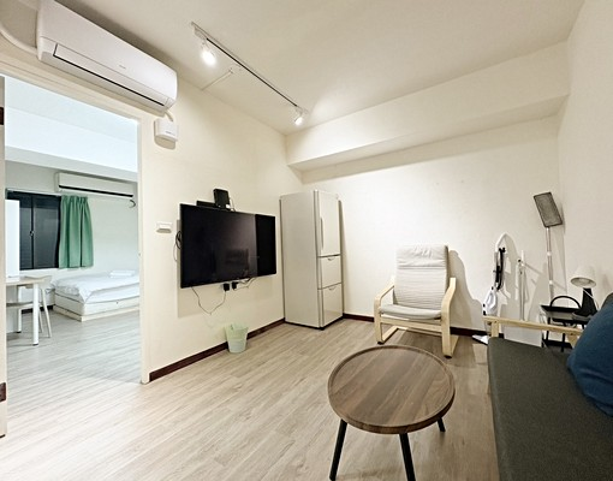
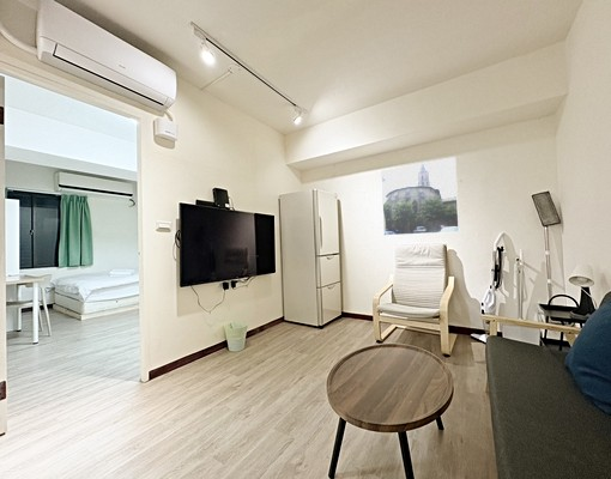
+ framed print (417, 199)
